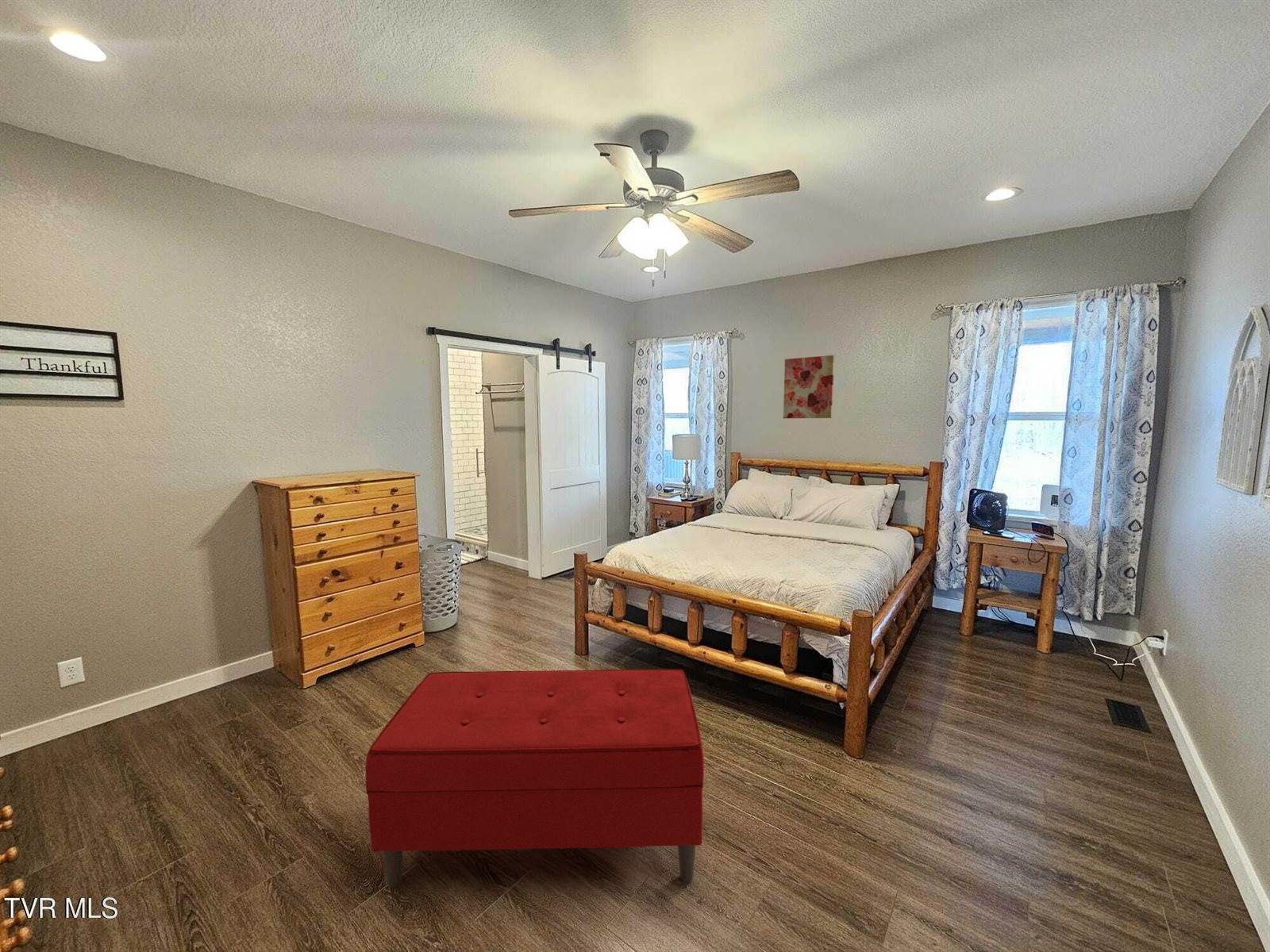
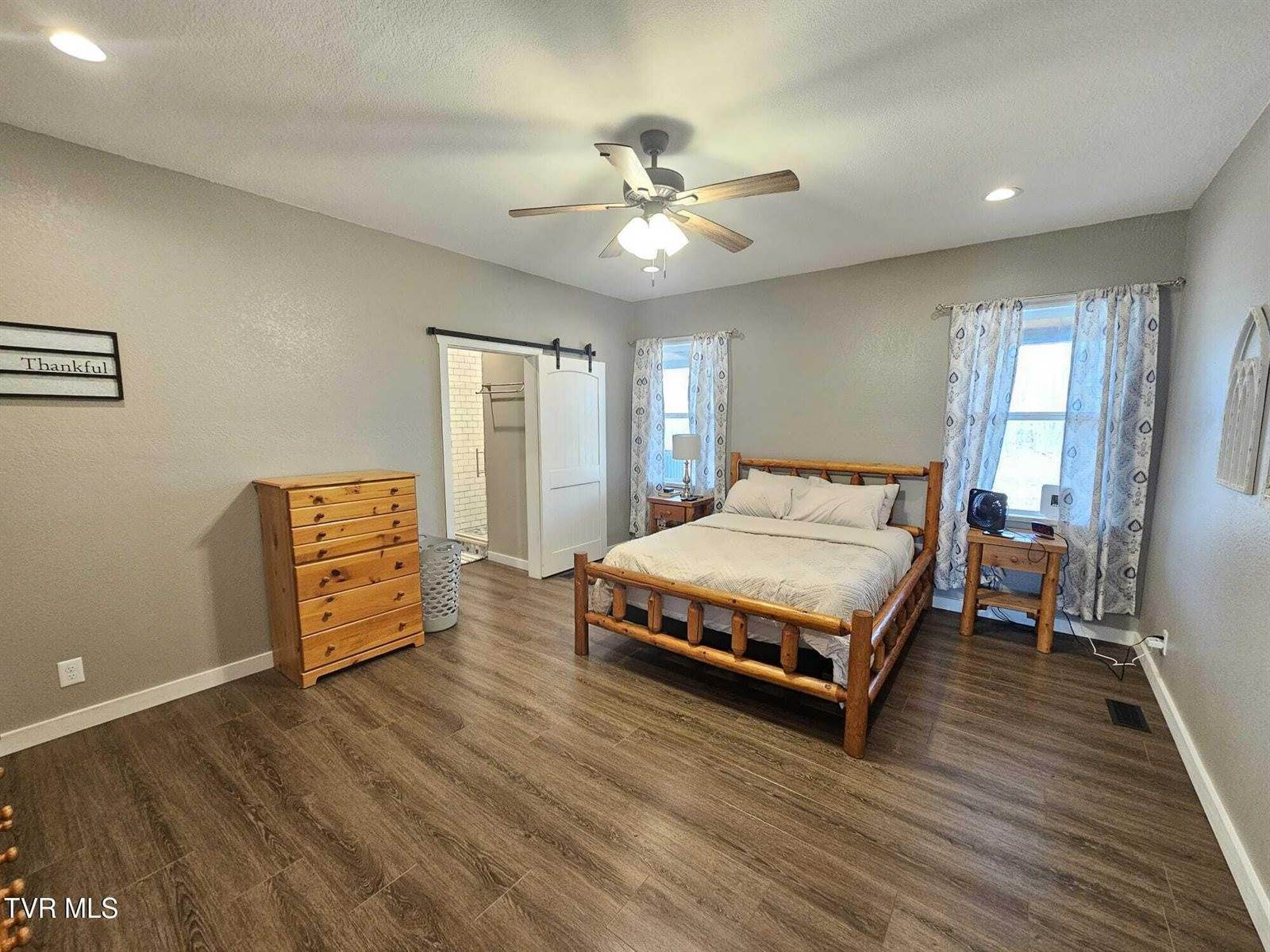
- wall art (807, 388)
- bench (548, 768)
